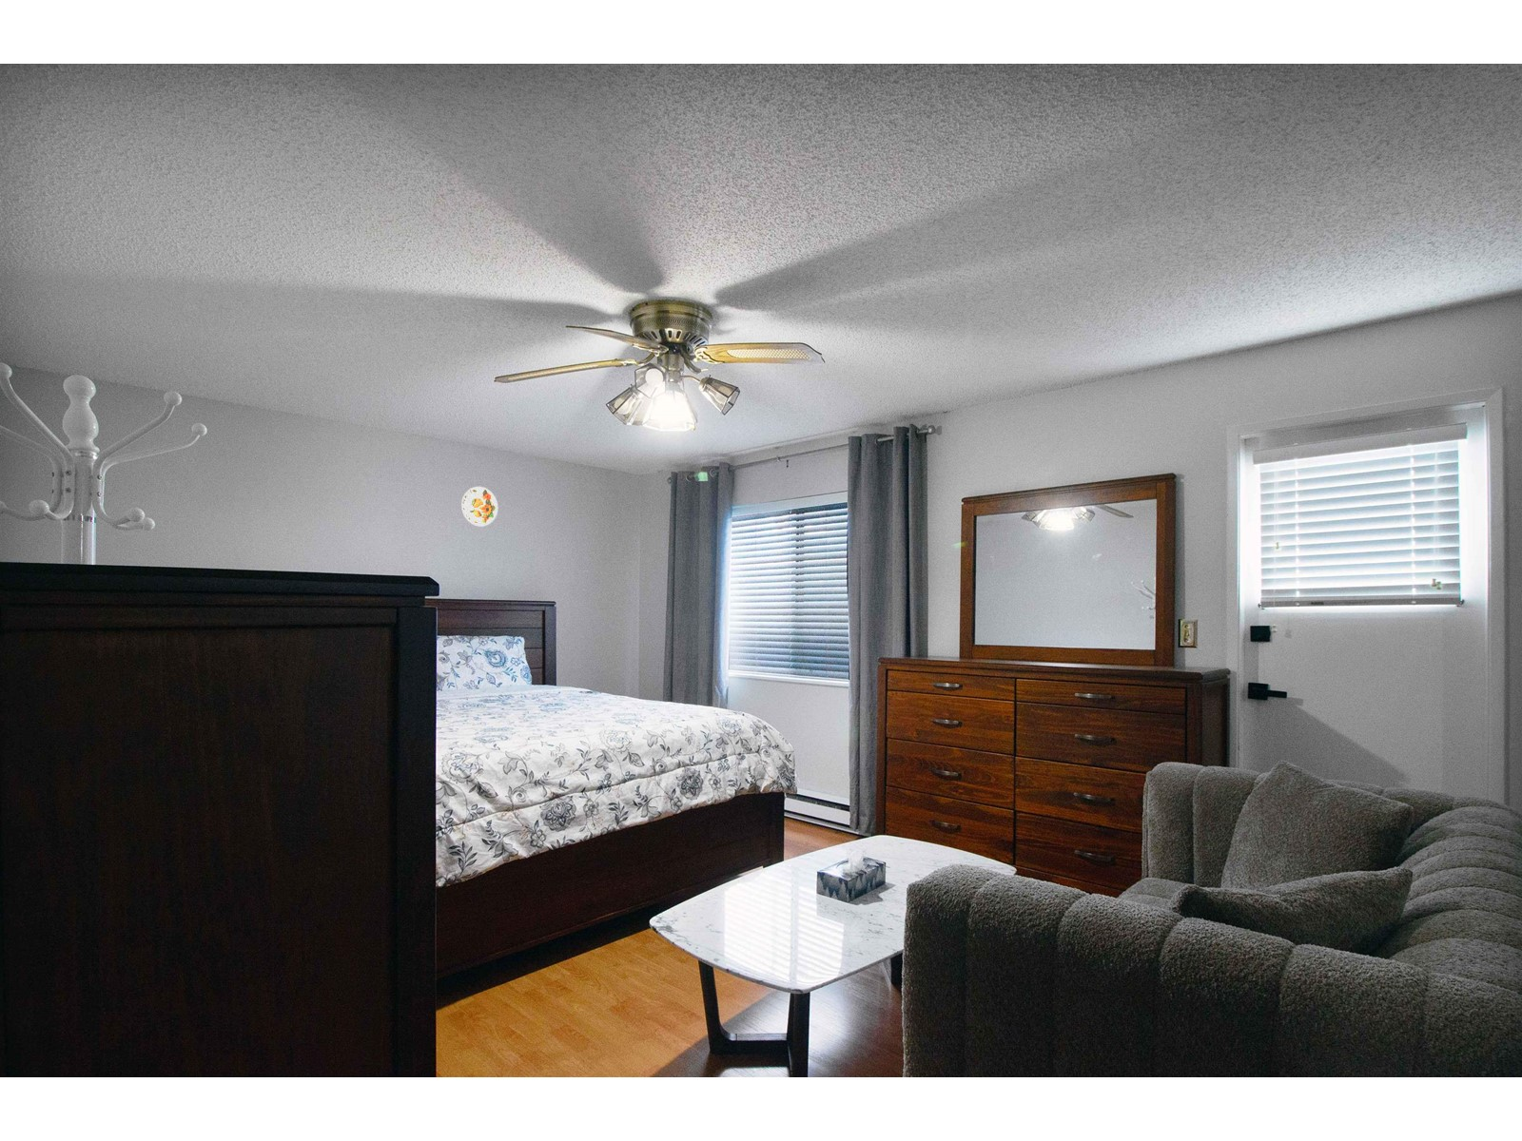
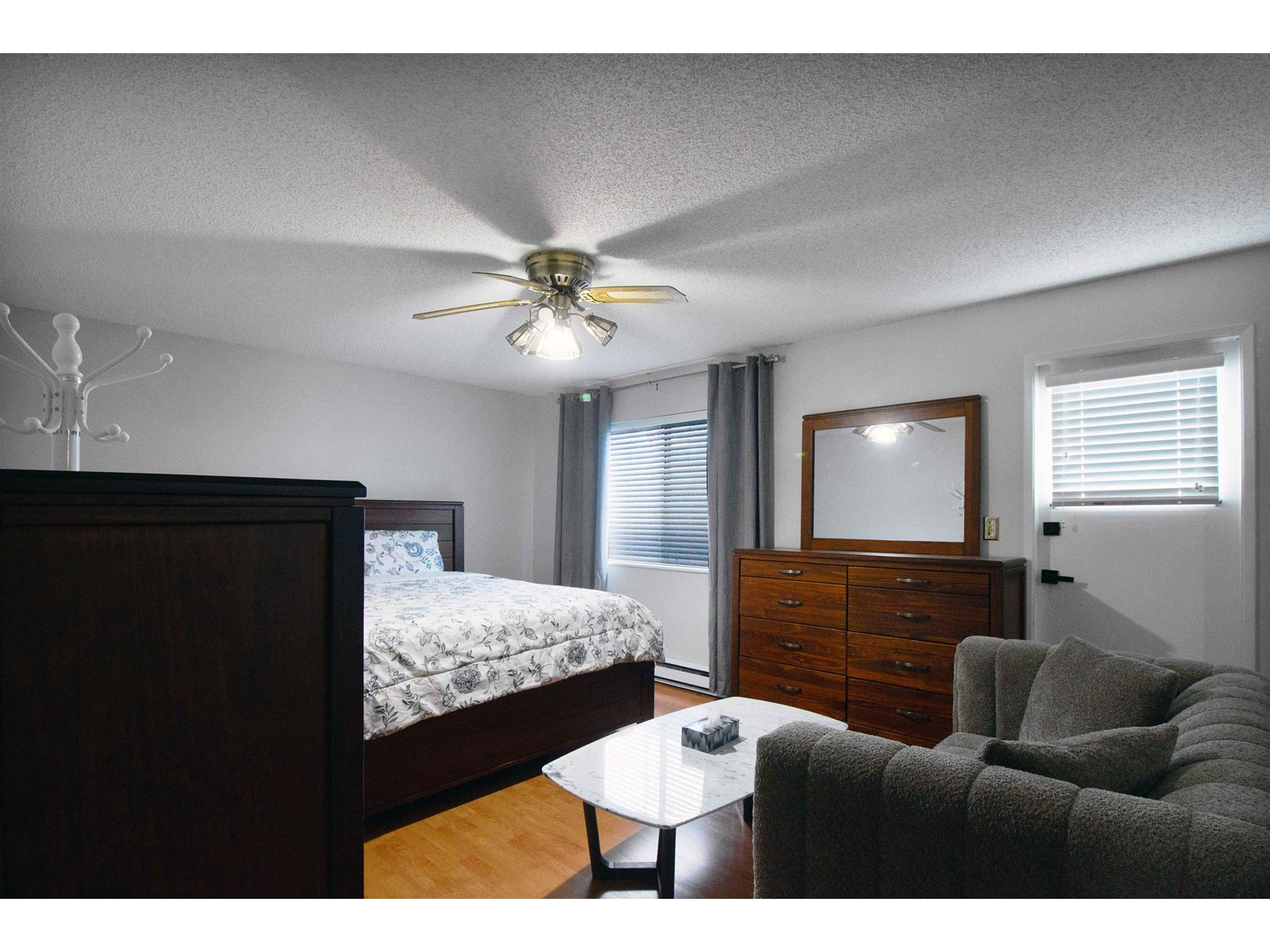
- decorative plate (479, 506)
